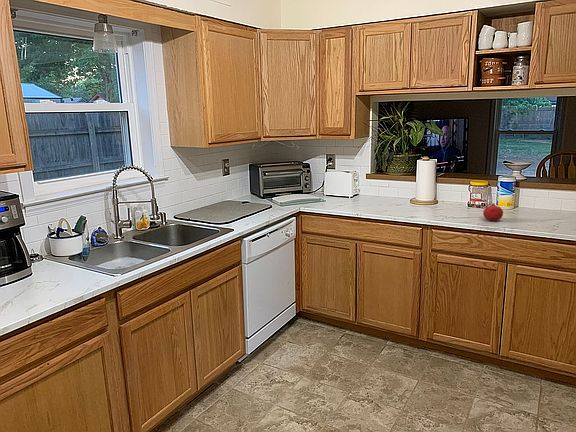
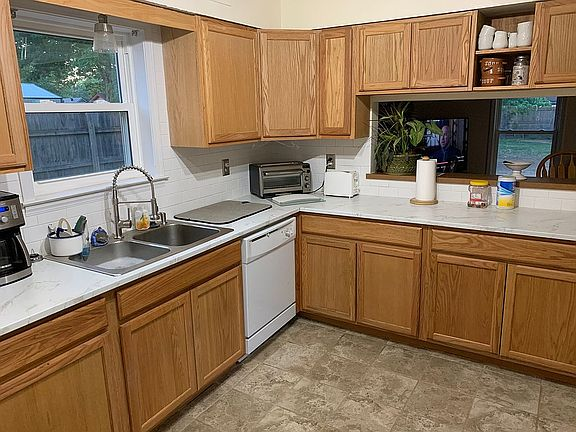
- fruit (493, 211)
